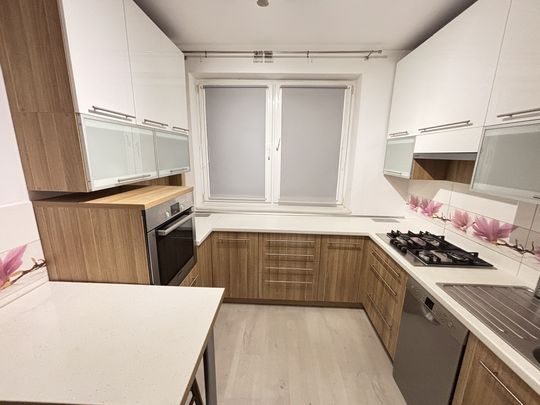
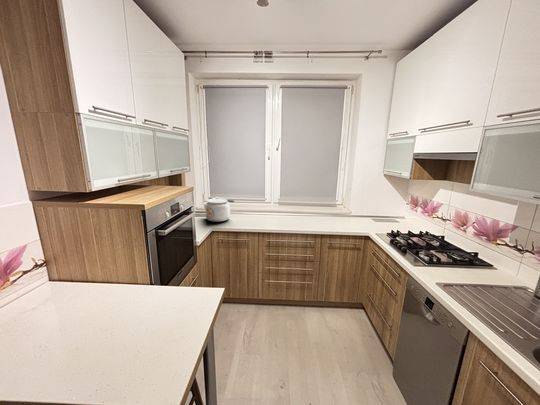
+ kettle (216, 208)
